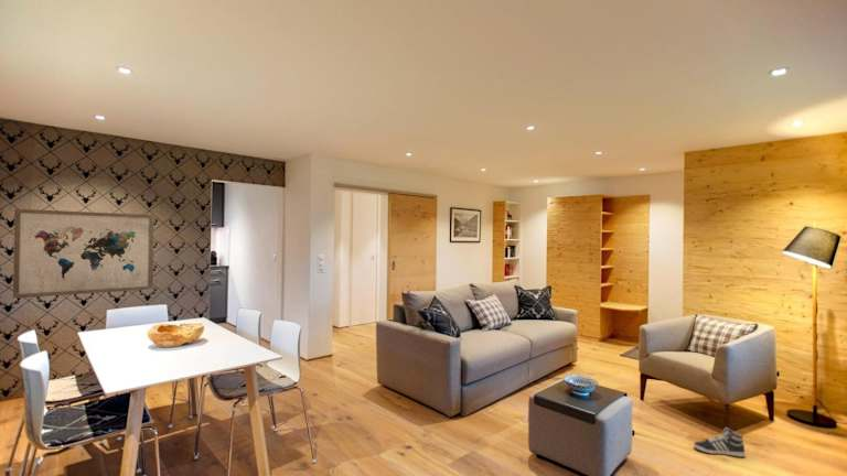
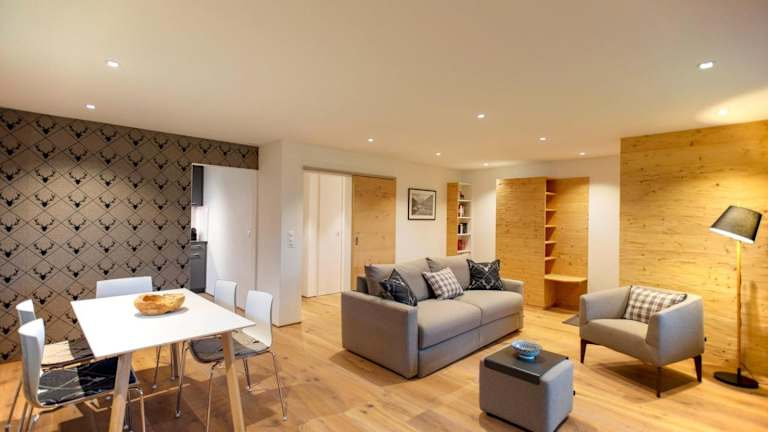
- sneaker (718, 440)
- wall art (89, 252)
